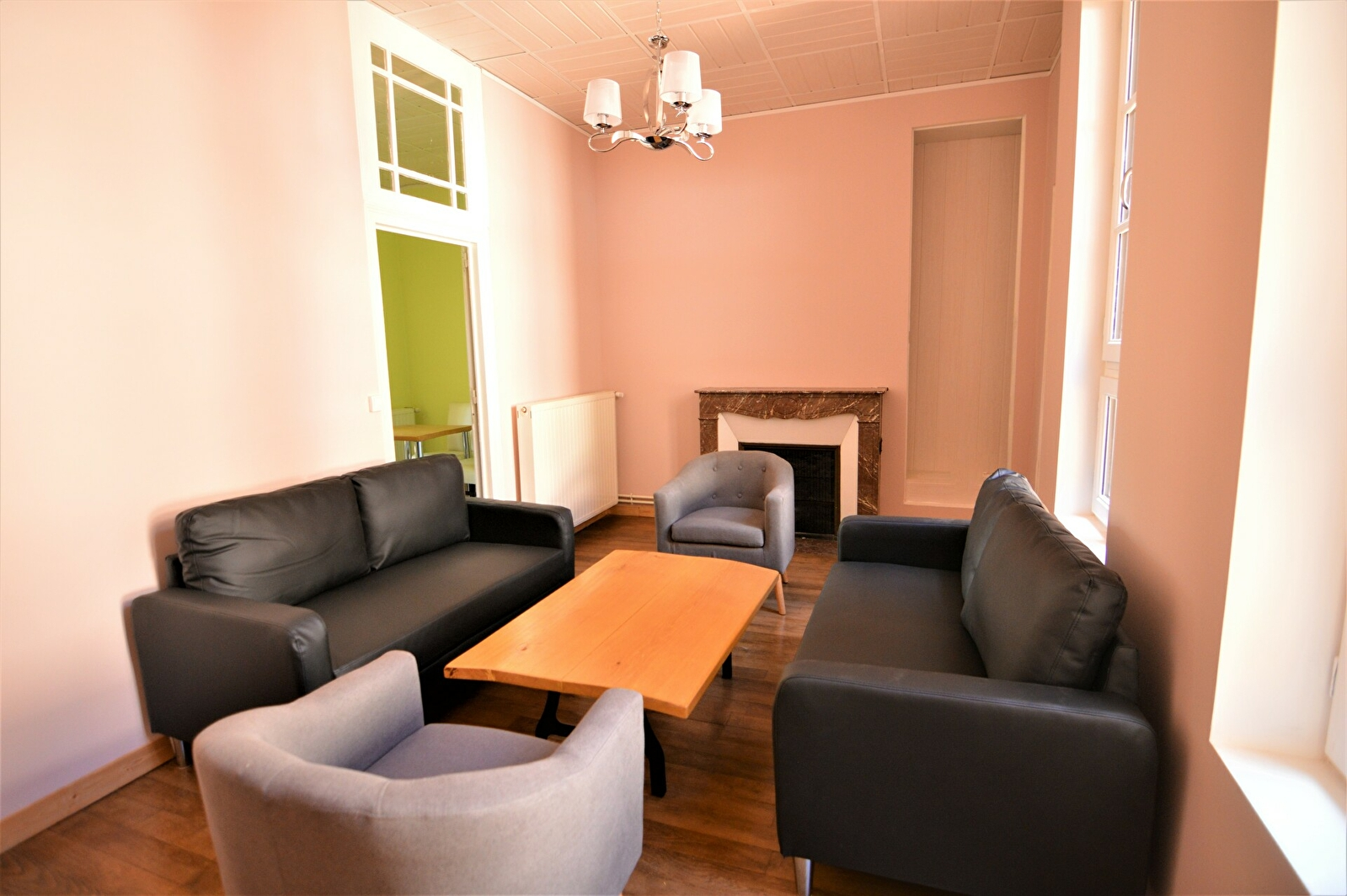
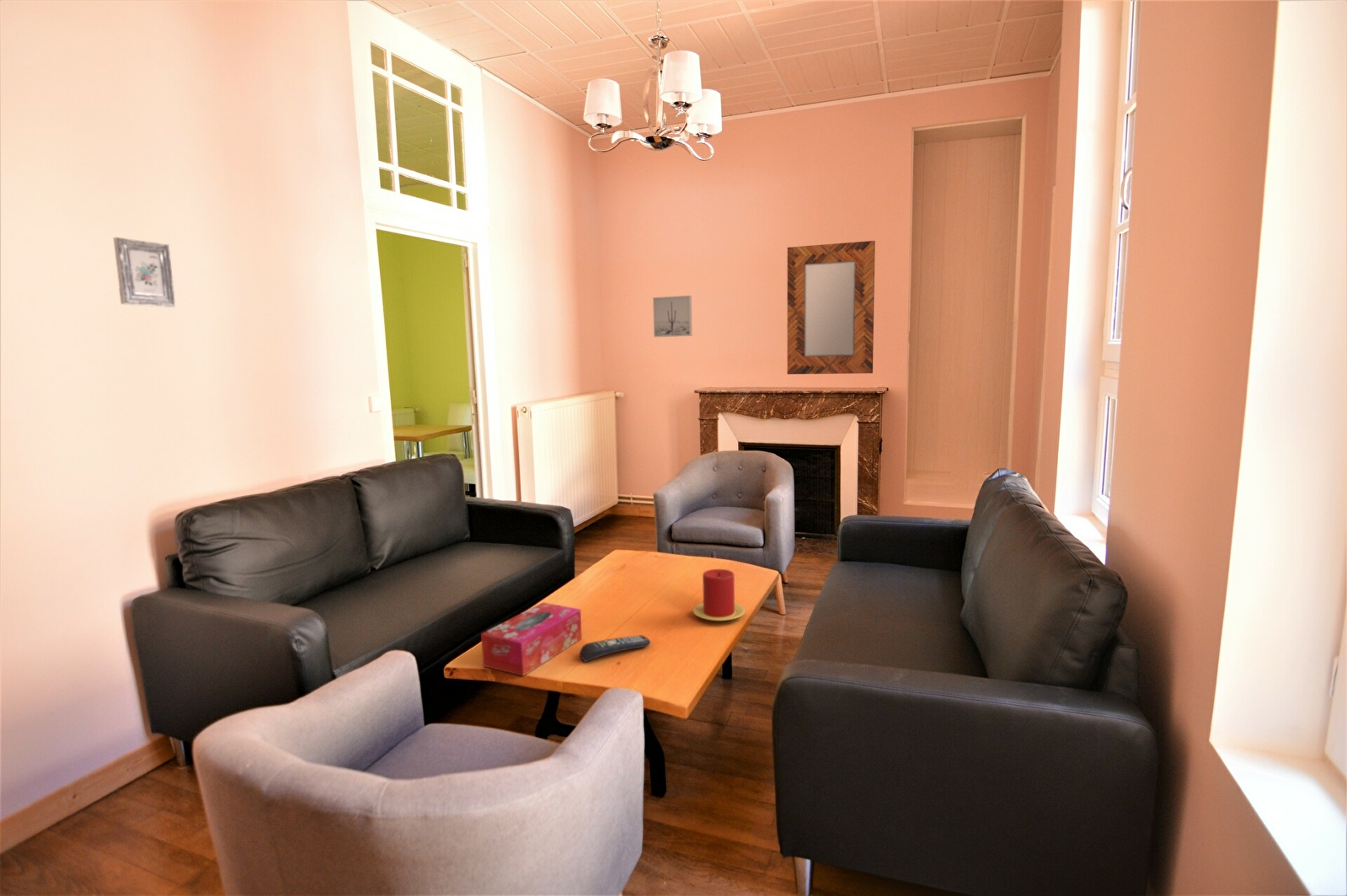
+ home mirror (830, 309)
+ tissue box (533, 636)
+ picture frame (146, 273)
+ candle (719, 594)
+ remote control (615, 646)
+ wall art (672, 317)
